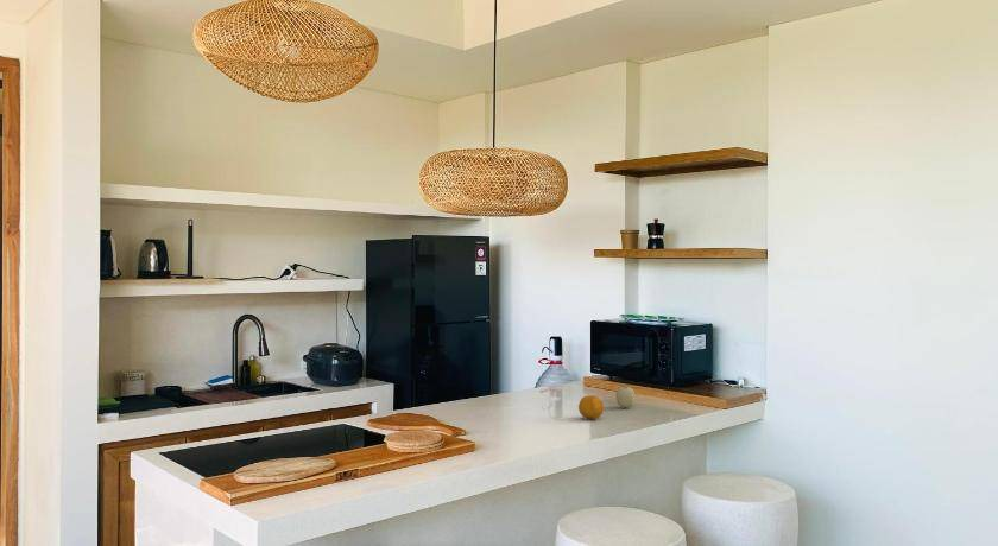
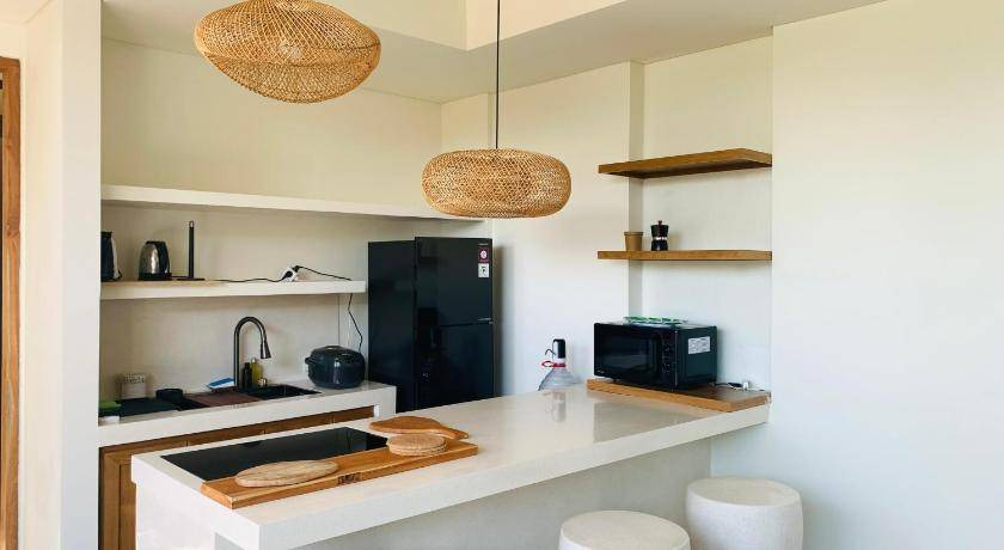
- fruit (590, 407)
- fruit (625, 396)
